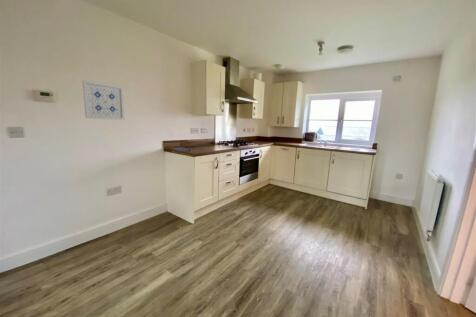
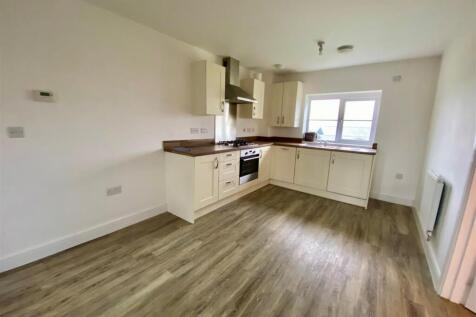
- wall art (105, 101)
